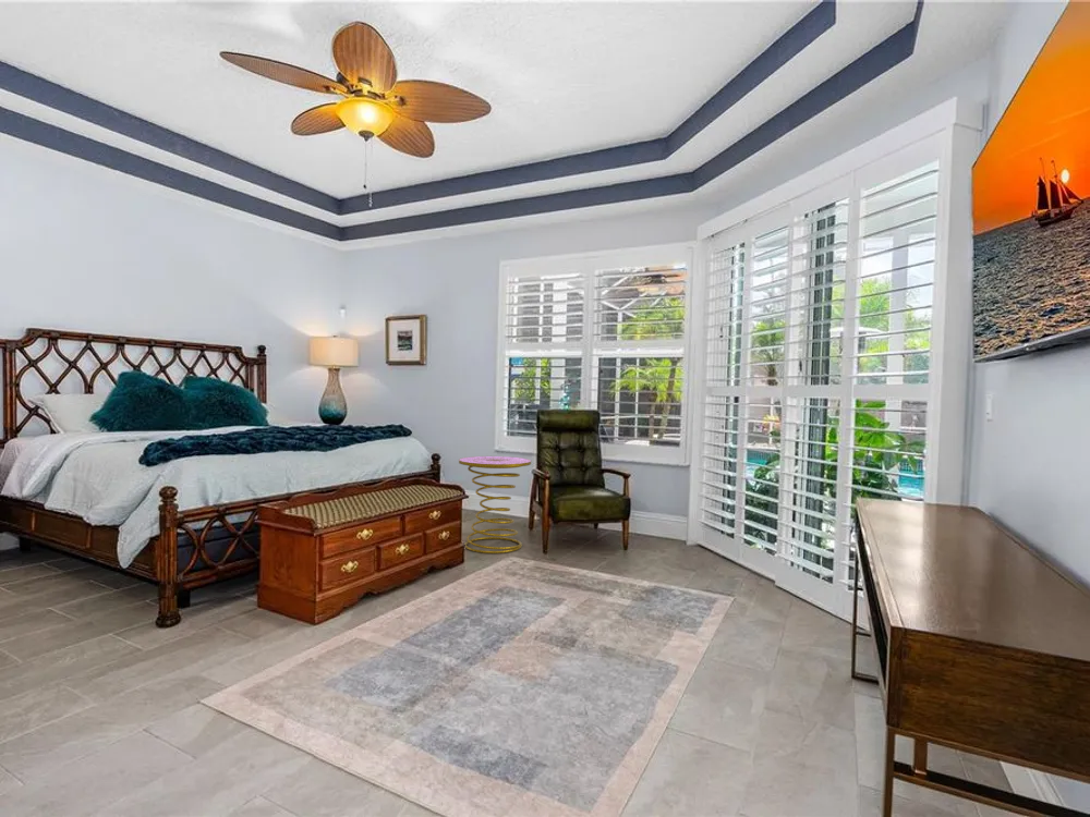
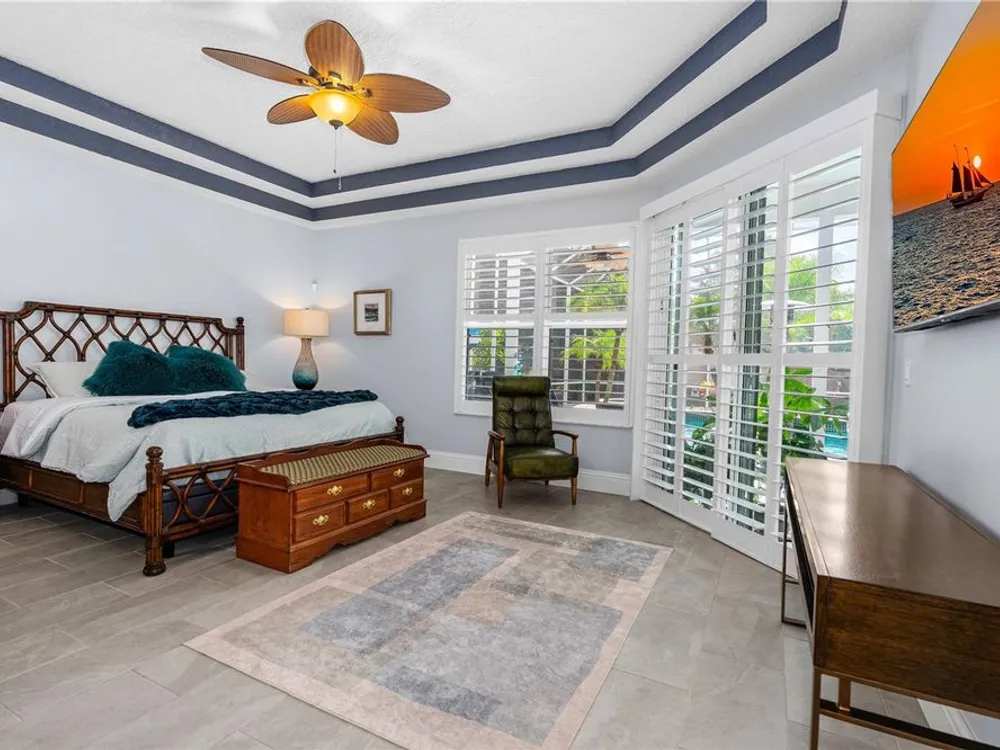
- side table (492, 499)
